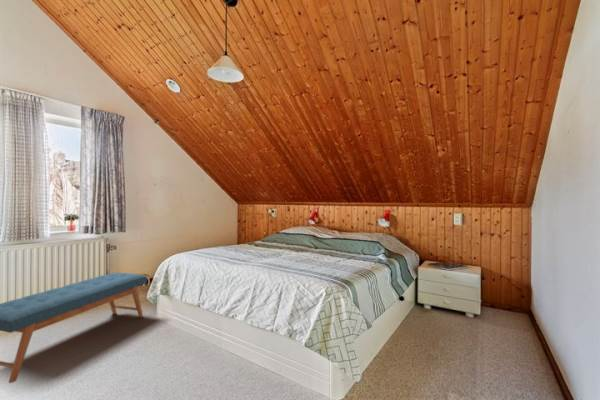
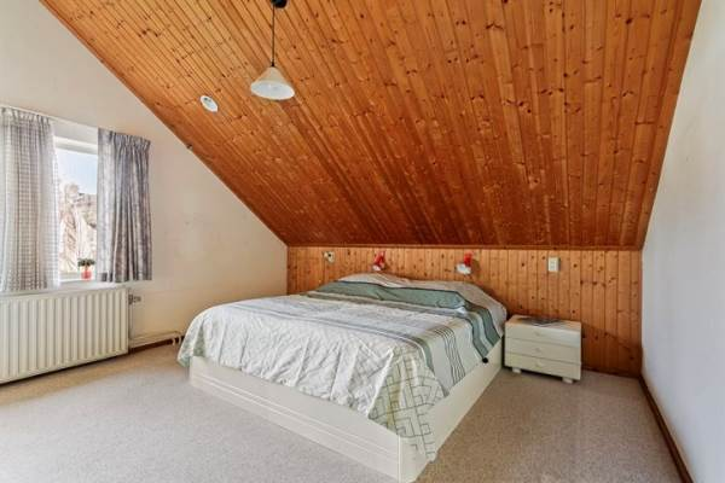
- bench (75, 313)
